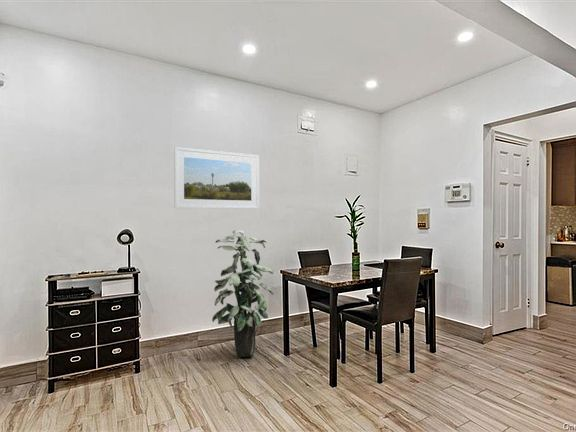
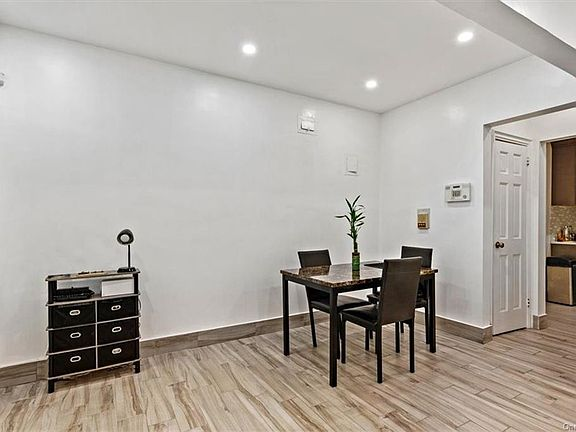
- indoor plant (241, 291)
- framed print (219, 180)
